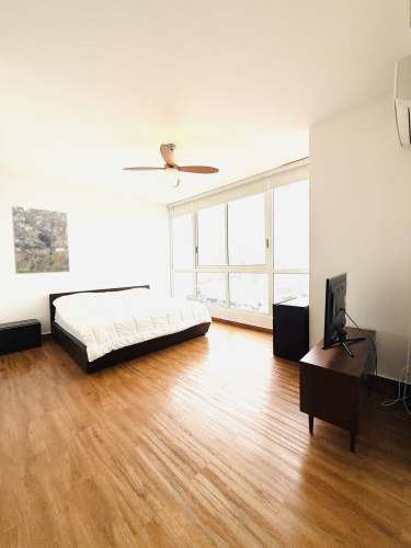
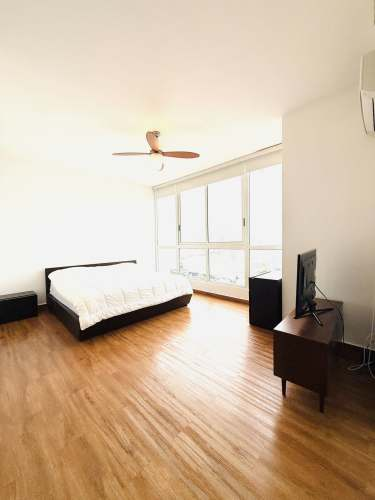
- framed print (42, 241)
